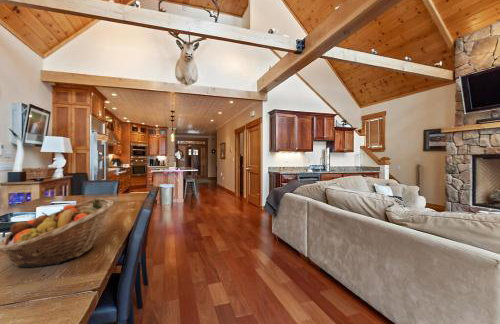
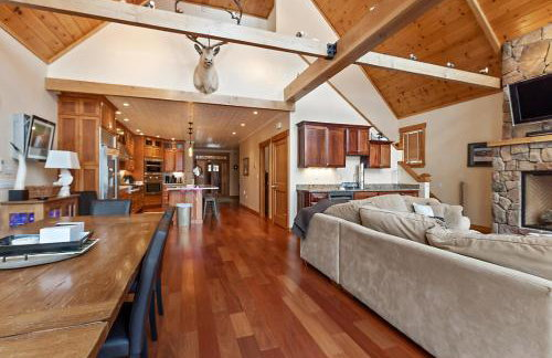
- fruit basket (62, 227)
